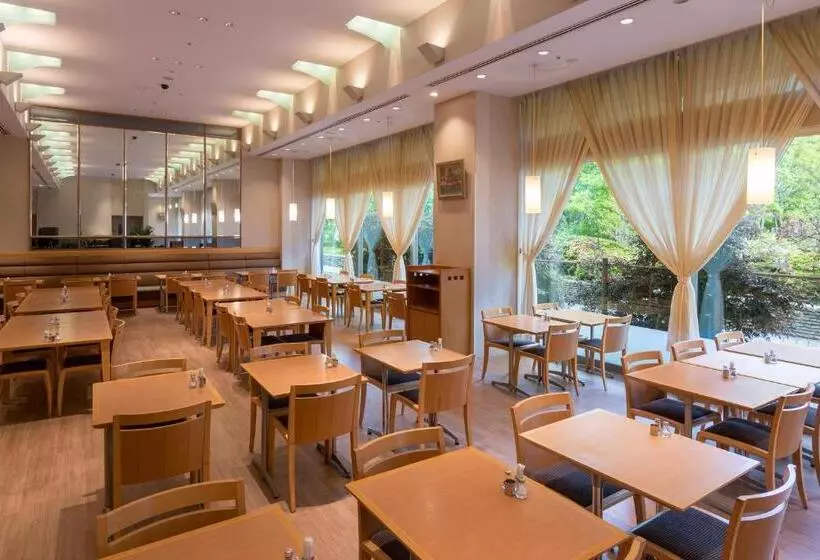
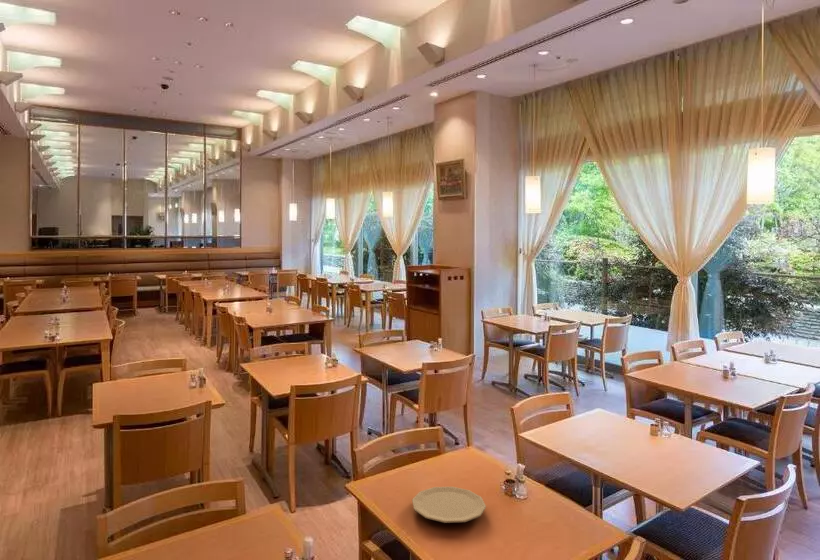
+ plate (448, 506)
